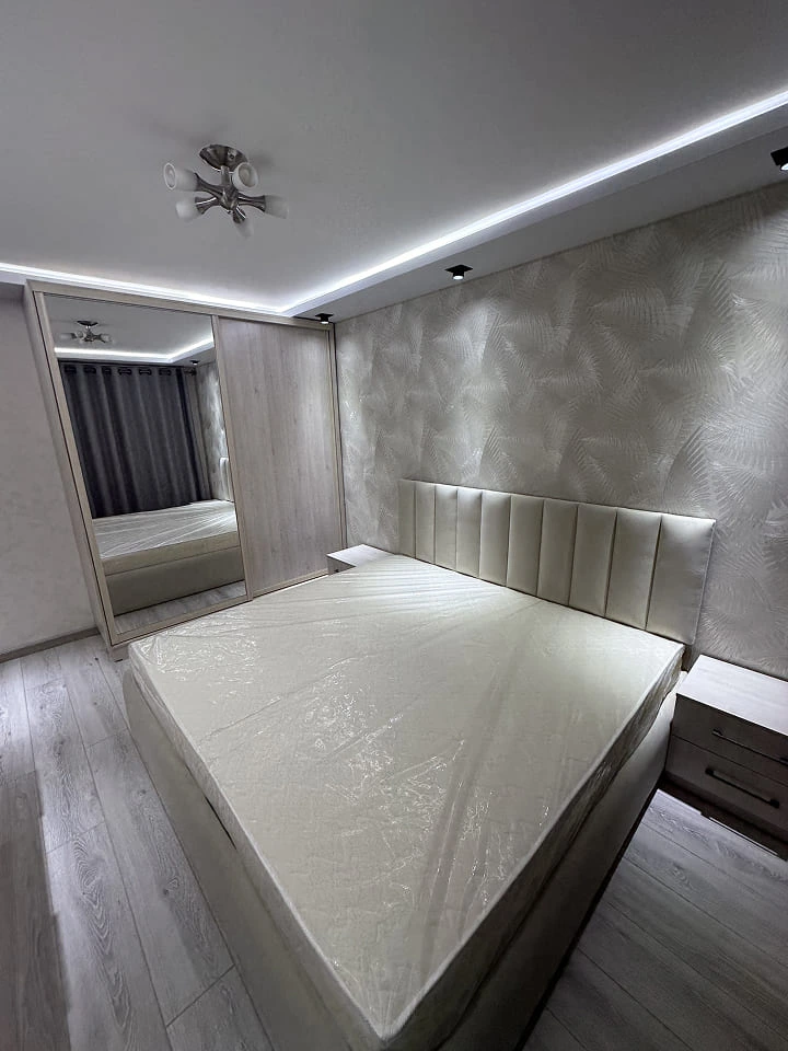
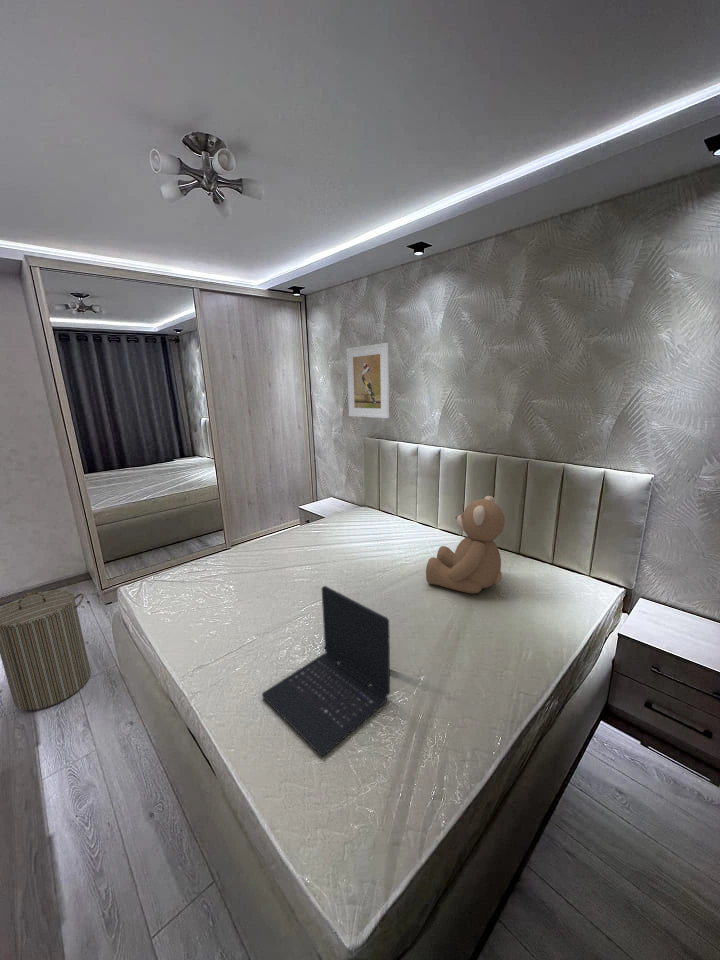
+ laundry hamper (43, 640)
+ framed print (367, 382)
+ laptop (323, 659)
+ teddy bear (467, 541)
